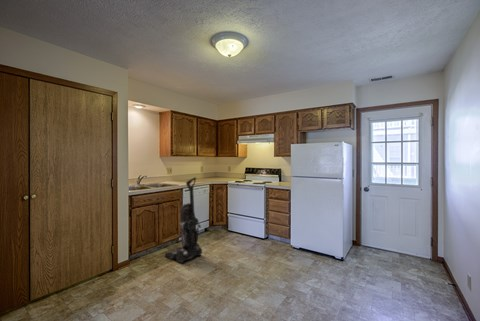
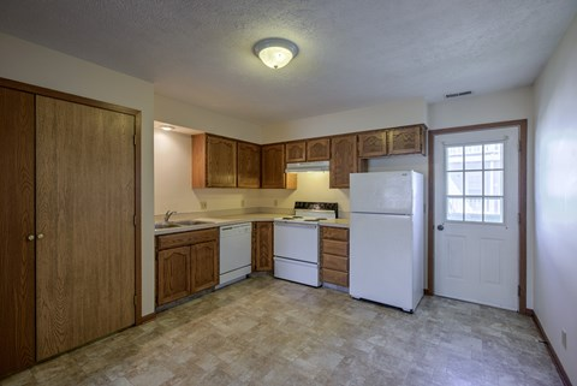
- vacuum cleaner (183, 216)
